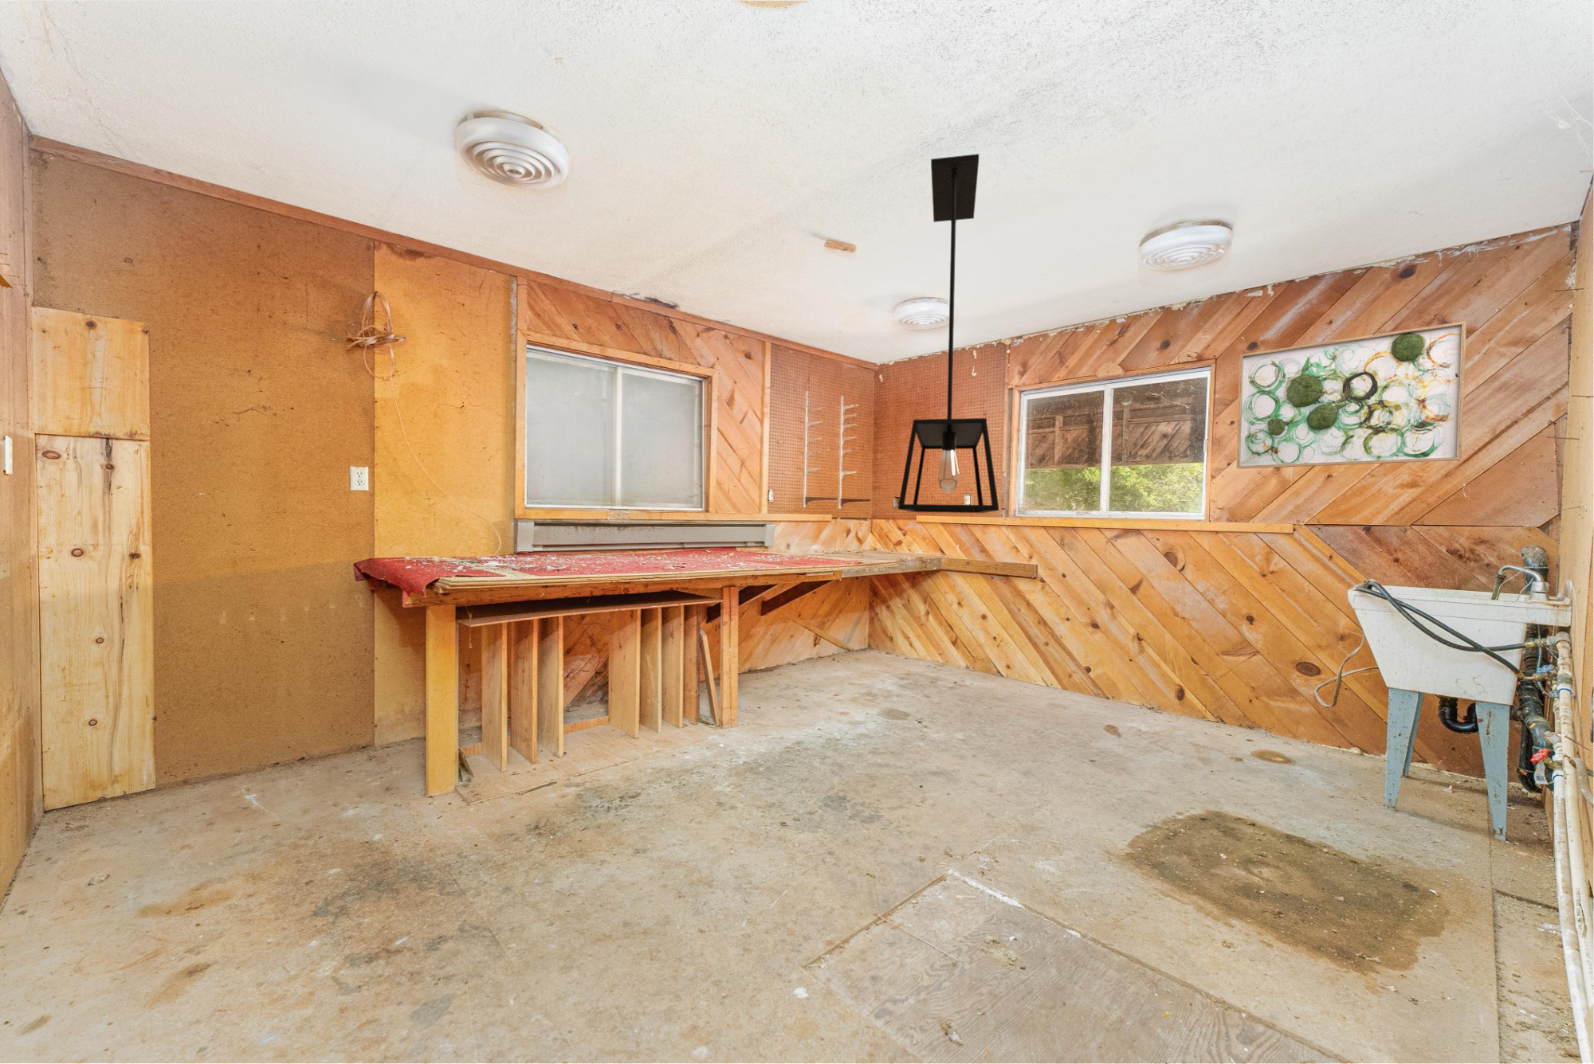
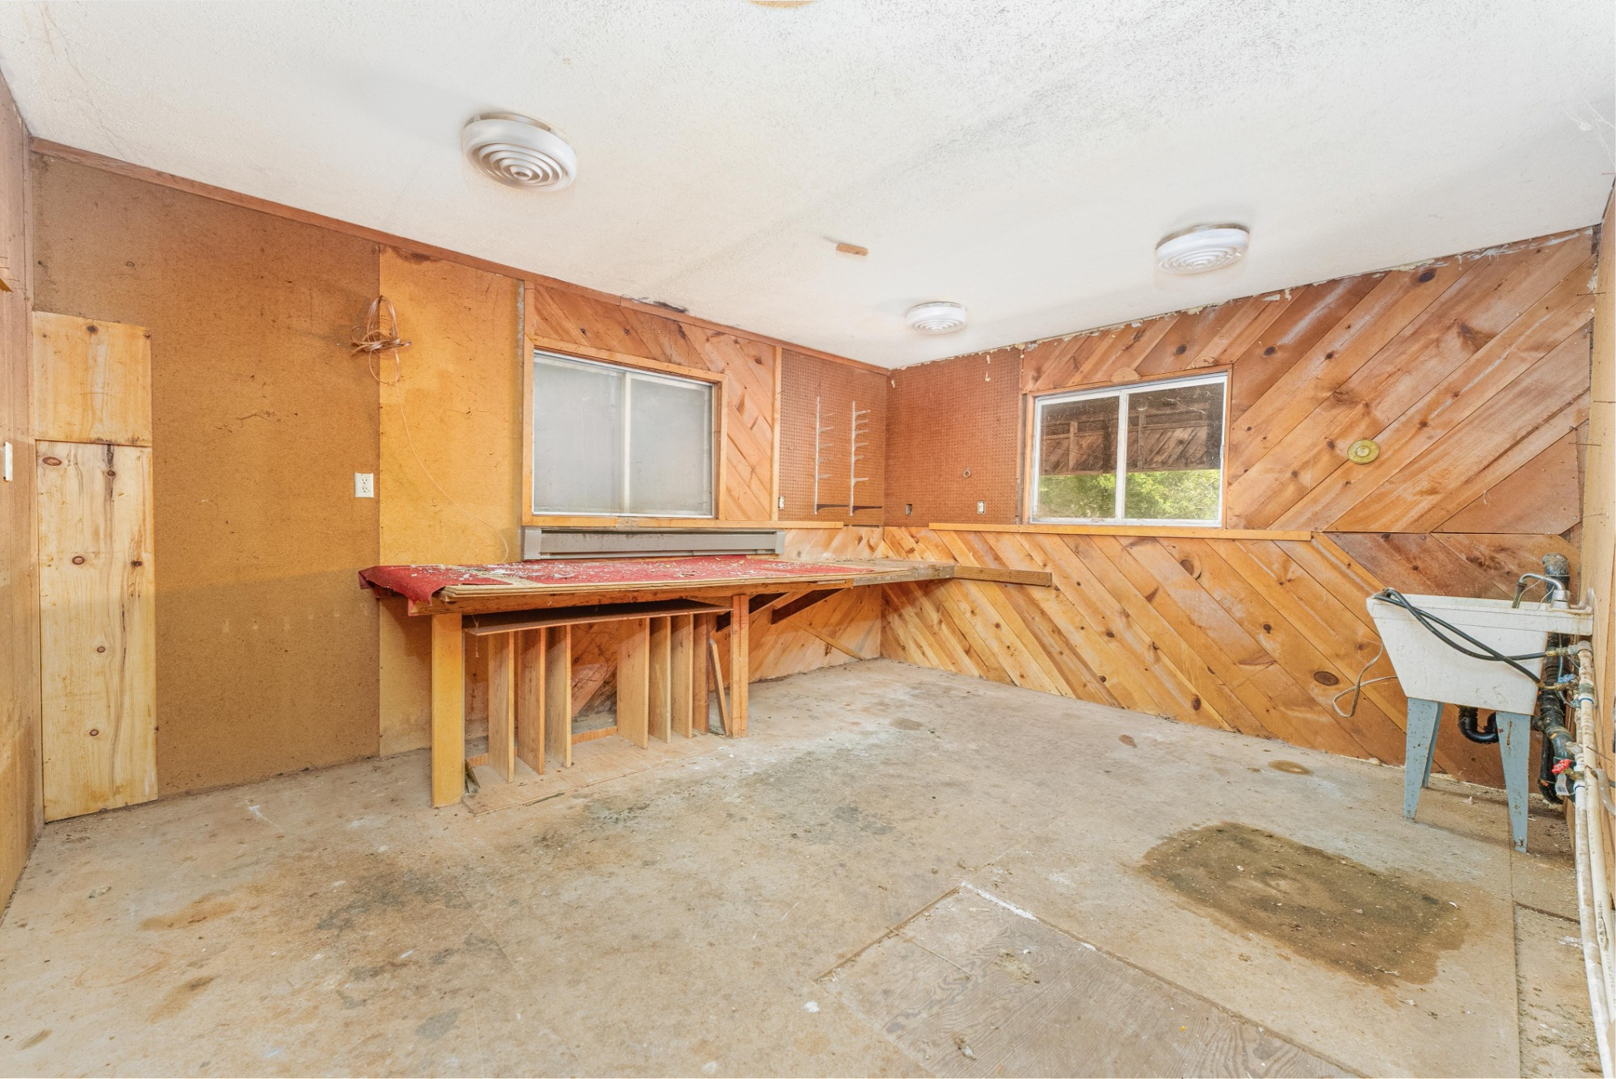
- light fixture (951, 350)
- wall art (1340, 403)
